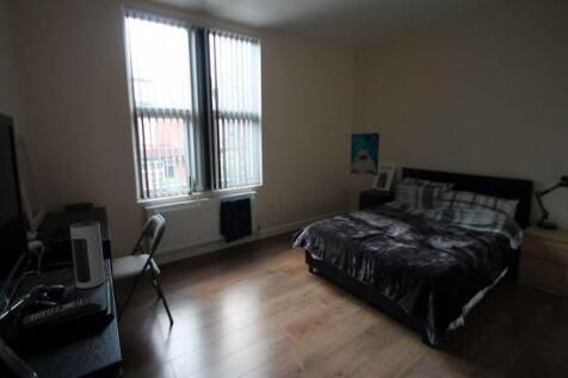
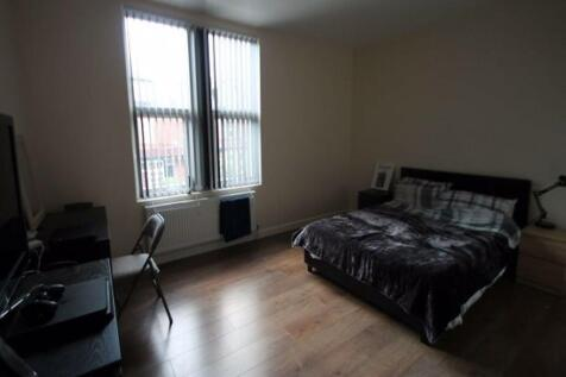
- wall art (364, 154)
- remote control (64, 310)
- speaker (87, 253)
